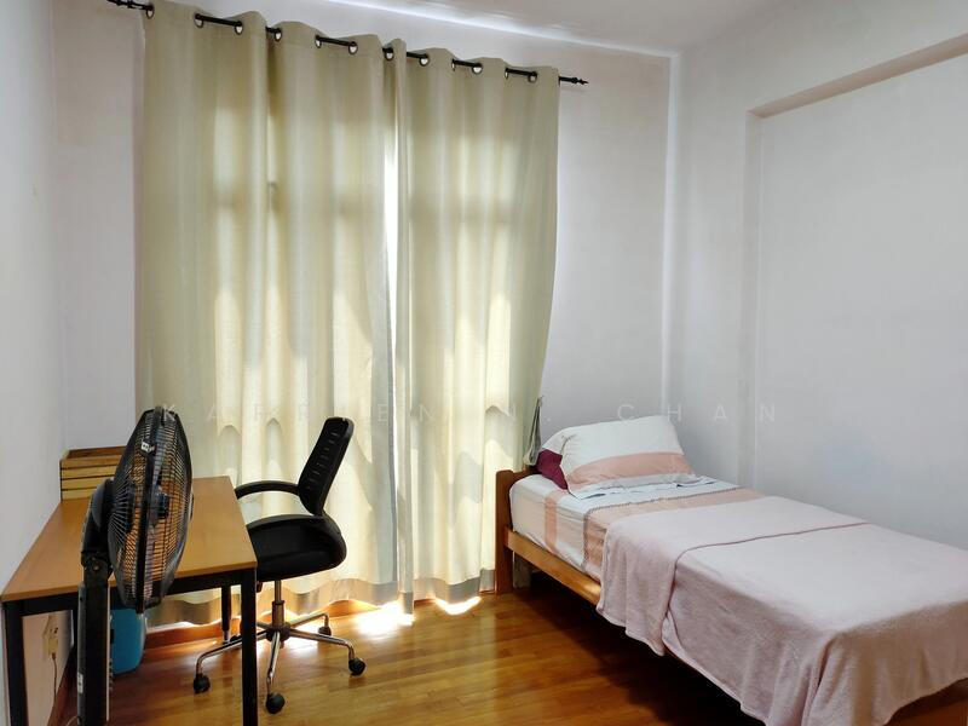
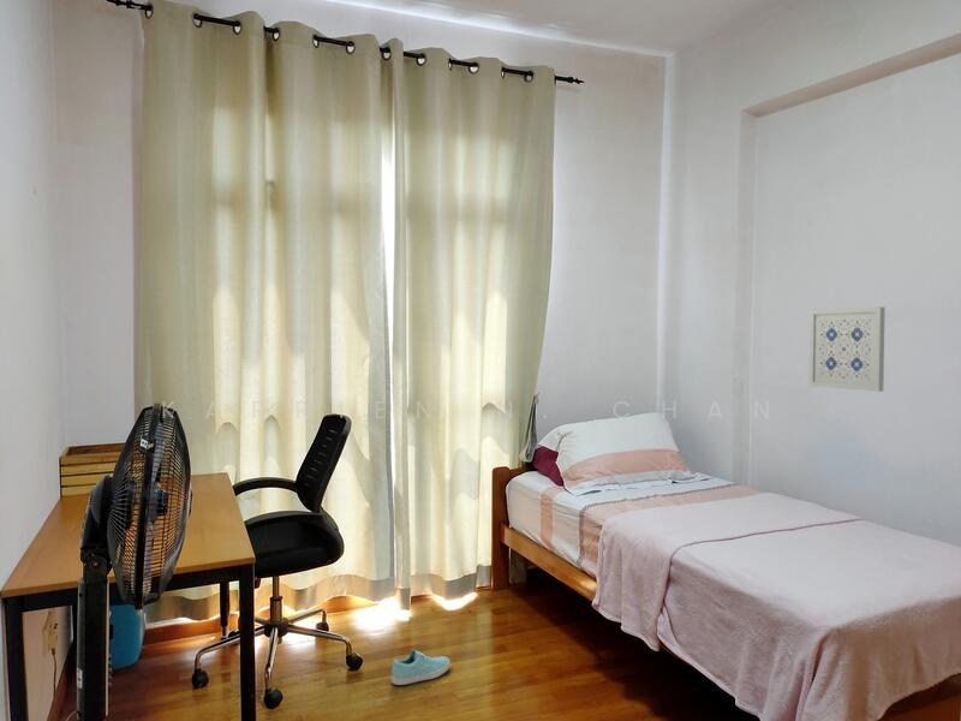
+ sneaker (422, 662)
+ wall art (844, 348)
